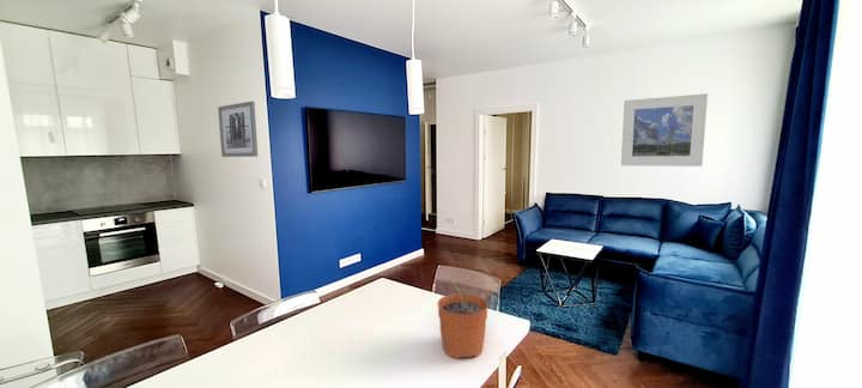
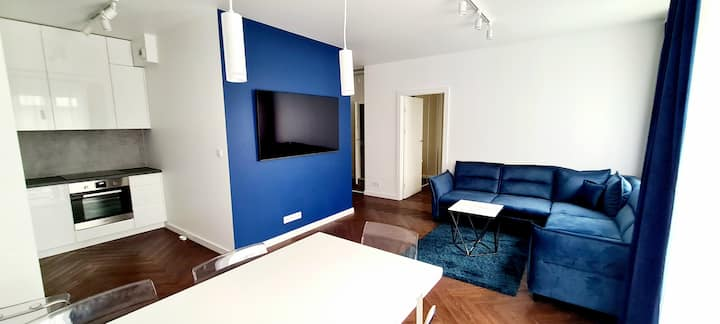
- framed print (661, 132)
- wall art (237, 131)
- plant pot (462, 314)
